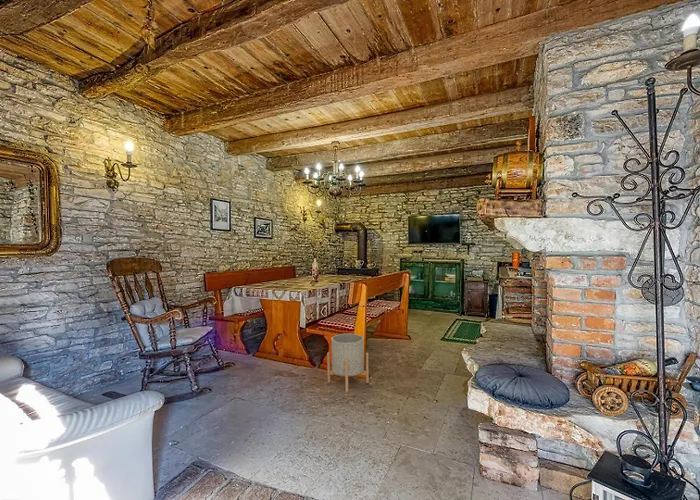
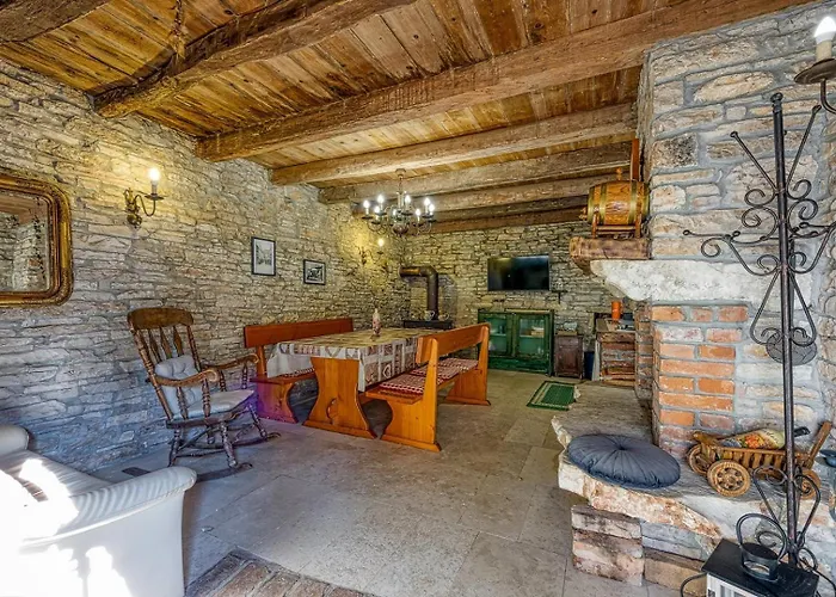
- planter (347, 360)
